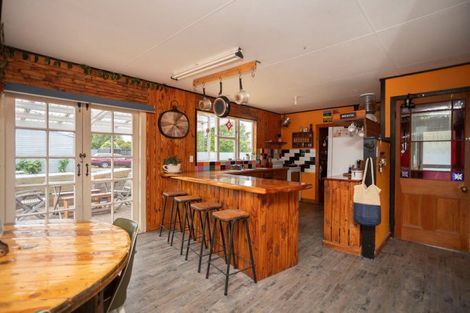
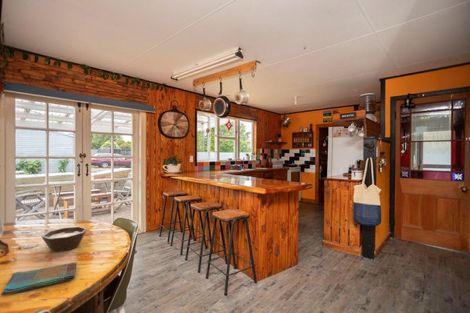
+ bowl (65, 239)
+ dish towel (43, 275)
